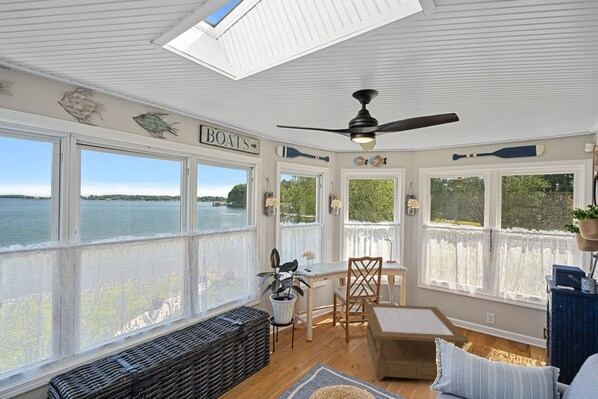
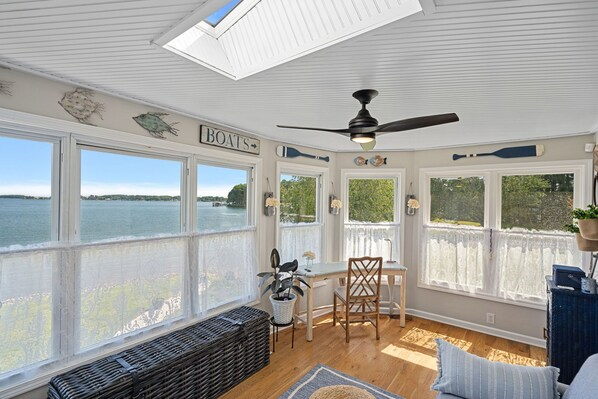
- coffee table (408, 340)
